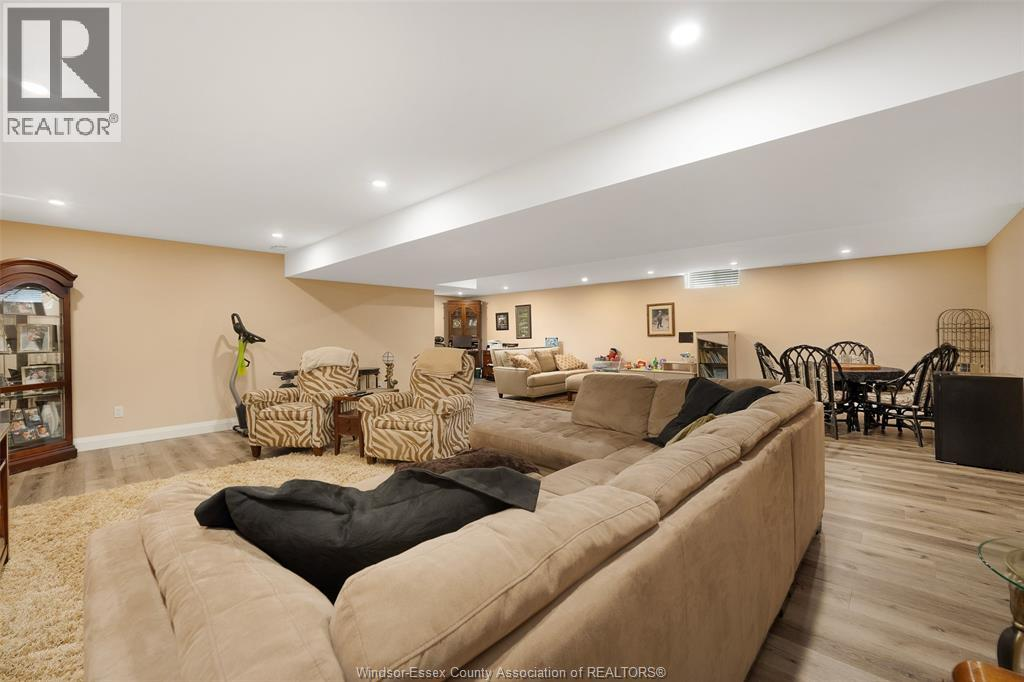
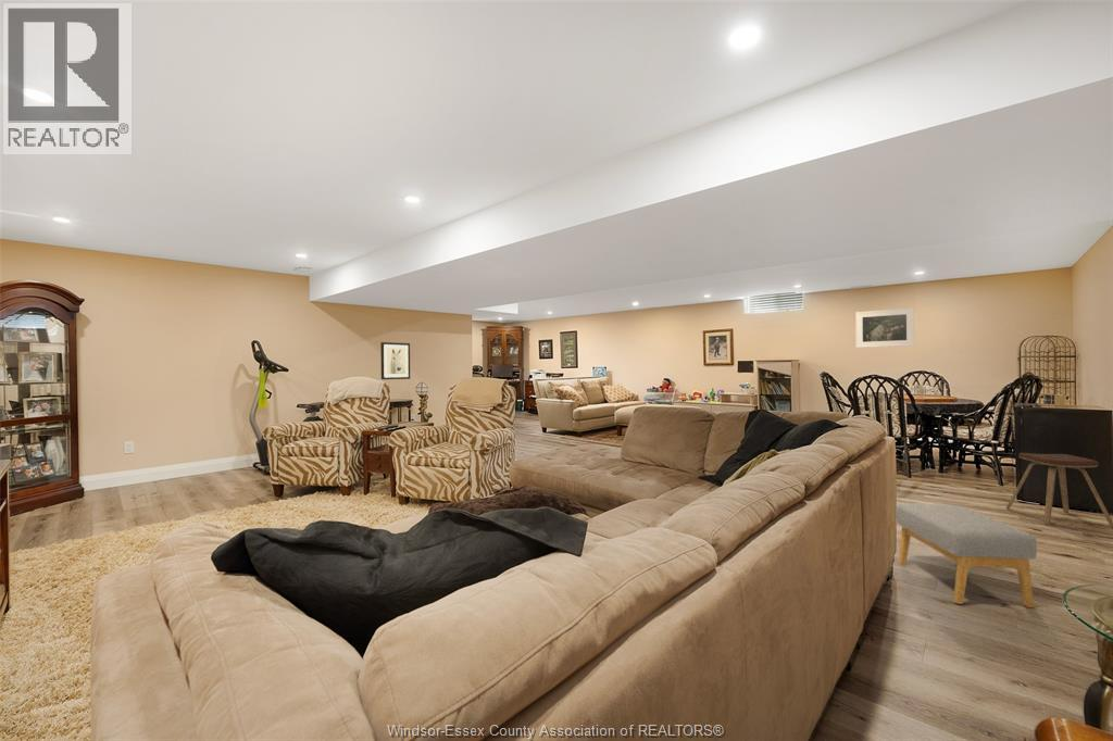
+ music stool (1053, 487)
+ footstool (959, 549)
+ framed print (884, 328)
+ wall art (396, 361)
